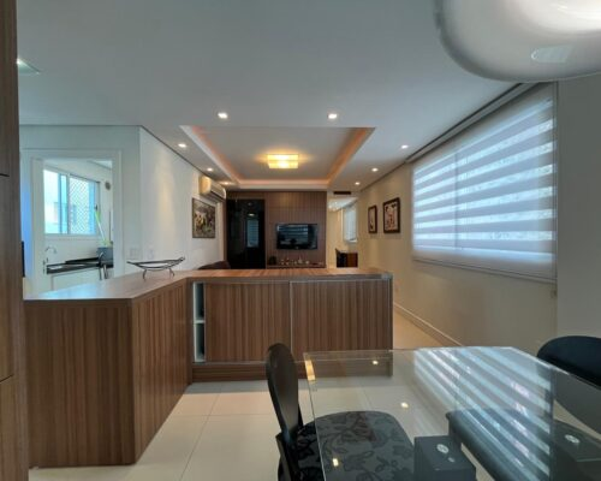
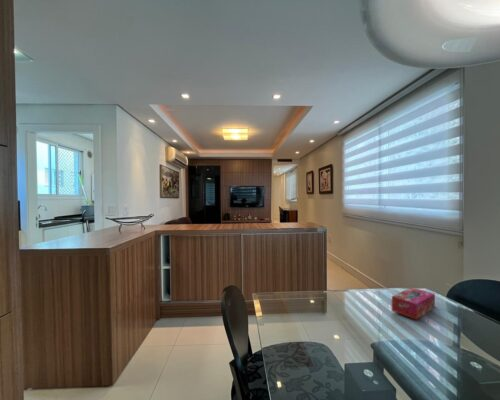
+ tissue box (413, 302)
